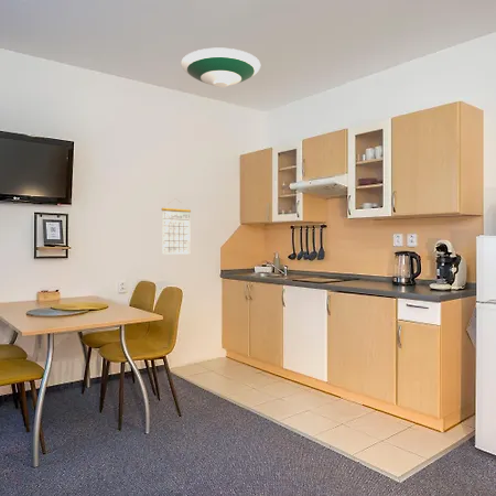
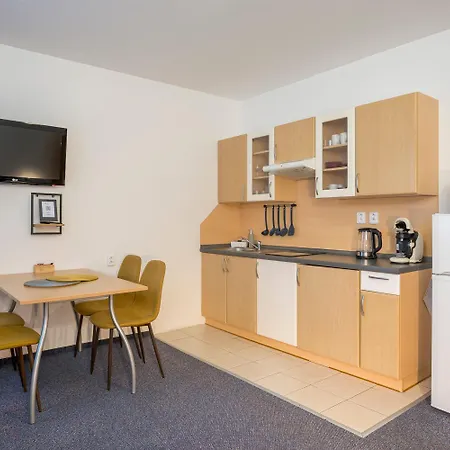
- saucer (220, 75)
- calendar (176, 226)
